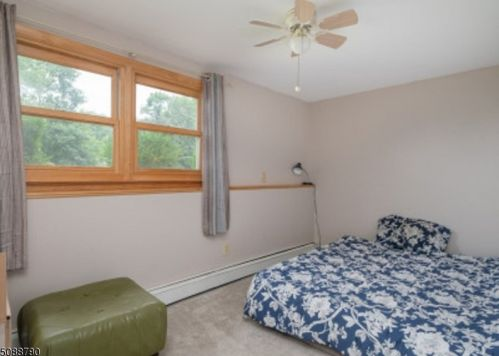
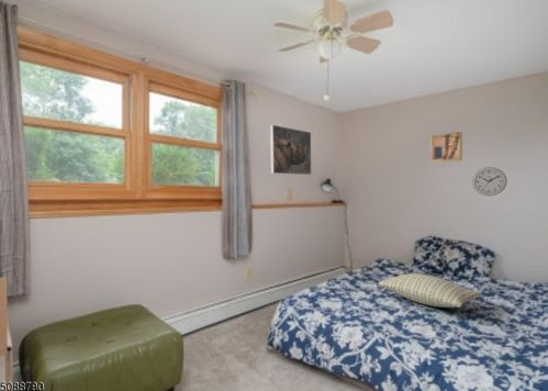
+ wall clock (489, 181)
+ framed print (292, 152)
+ wall art (446, 147)
+ pillow (426, 289)
